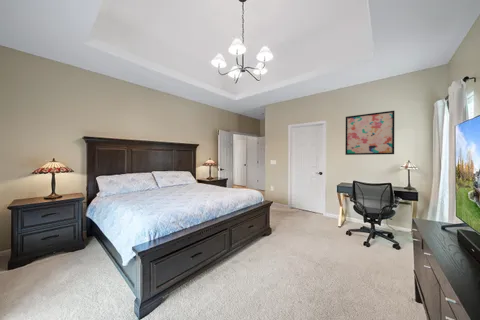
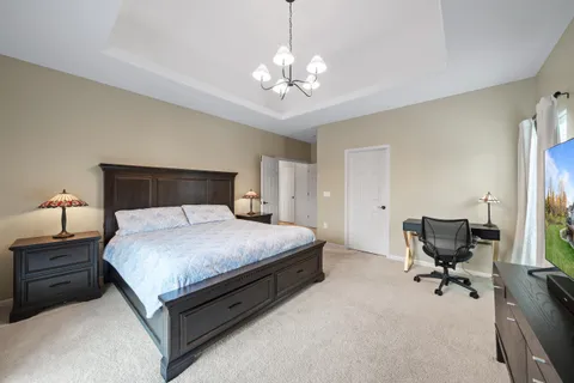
- wall art (368, 134)
